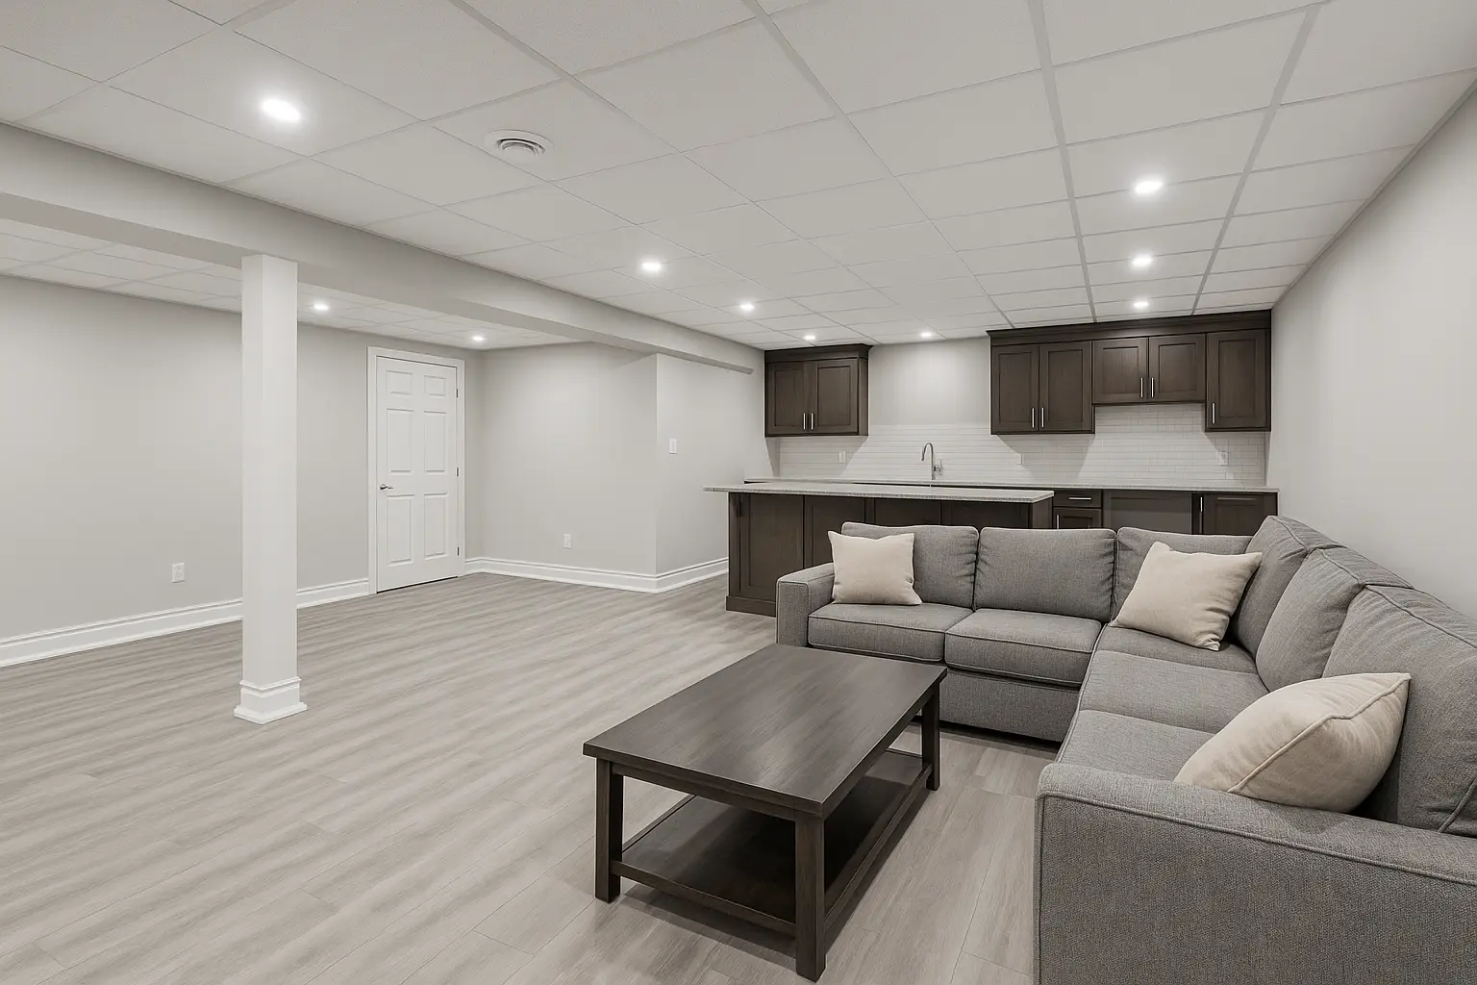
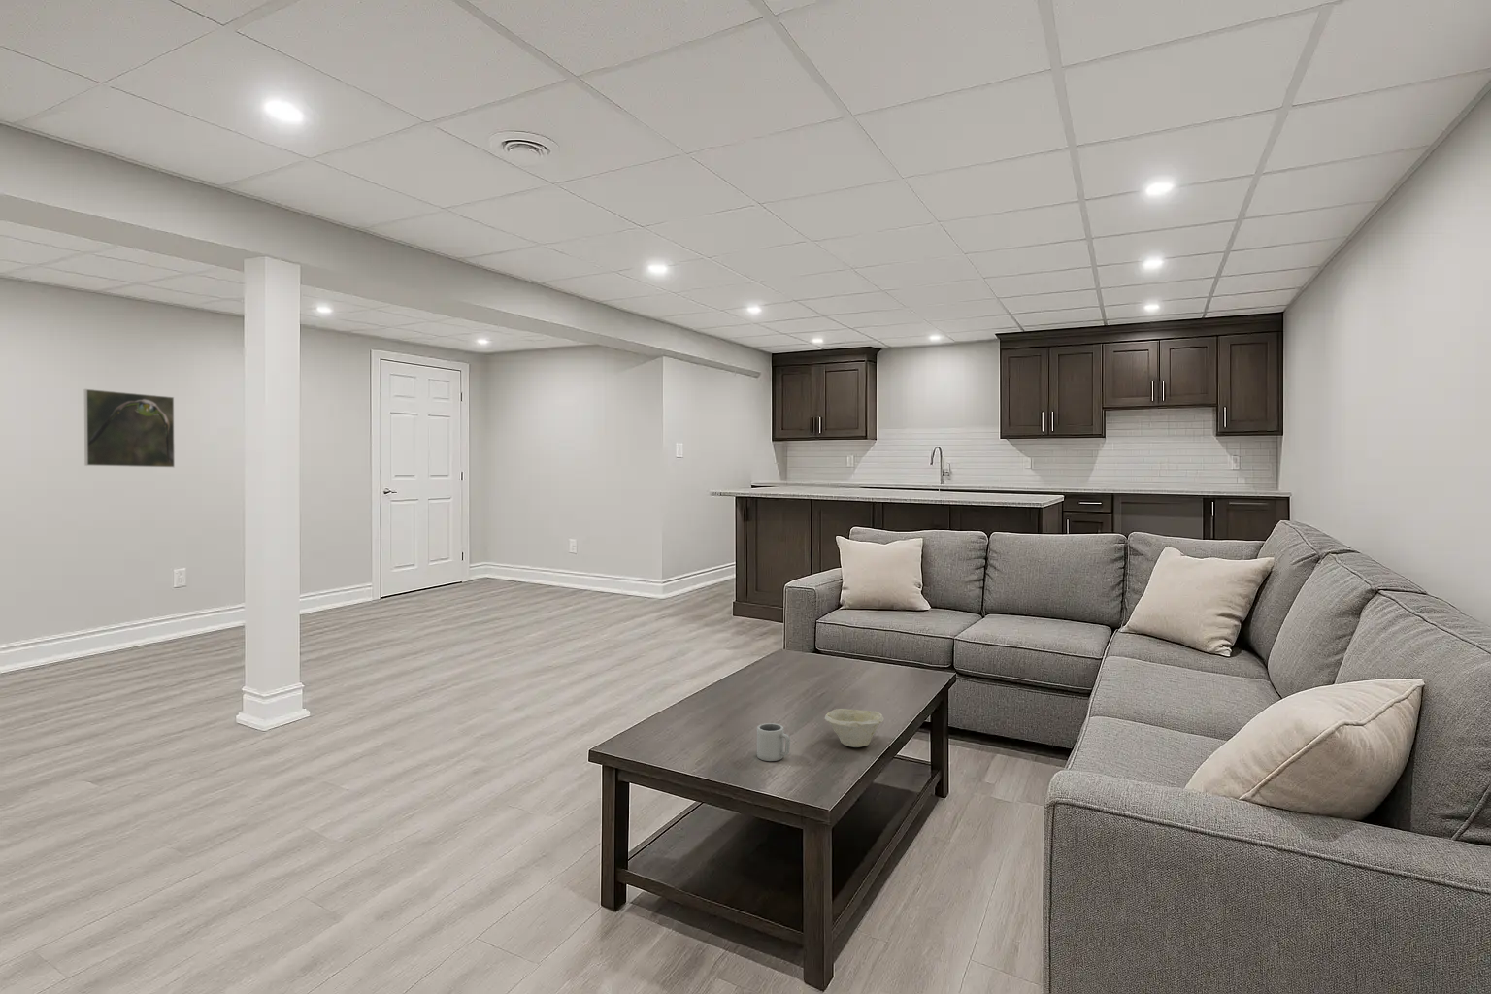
+ cup (773, 742)
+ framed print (131, 429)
+ bowl (853, 728)
